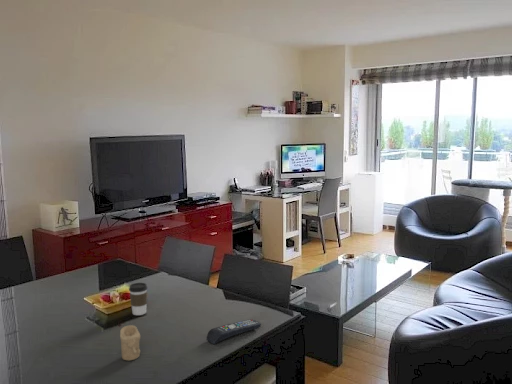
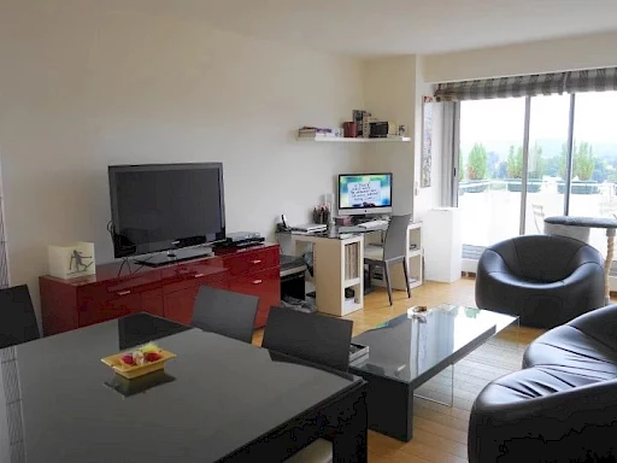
- remote control (234, 329)
- candle (130, 343)
- coffee cup (138, 299)
